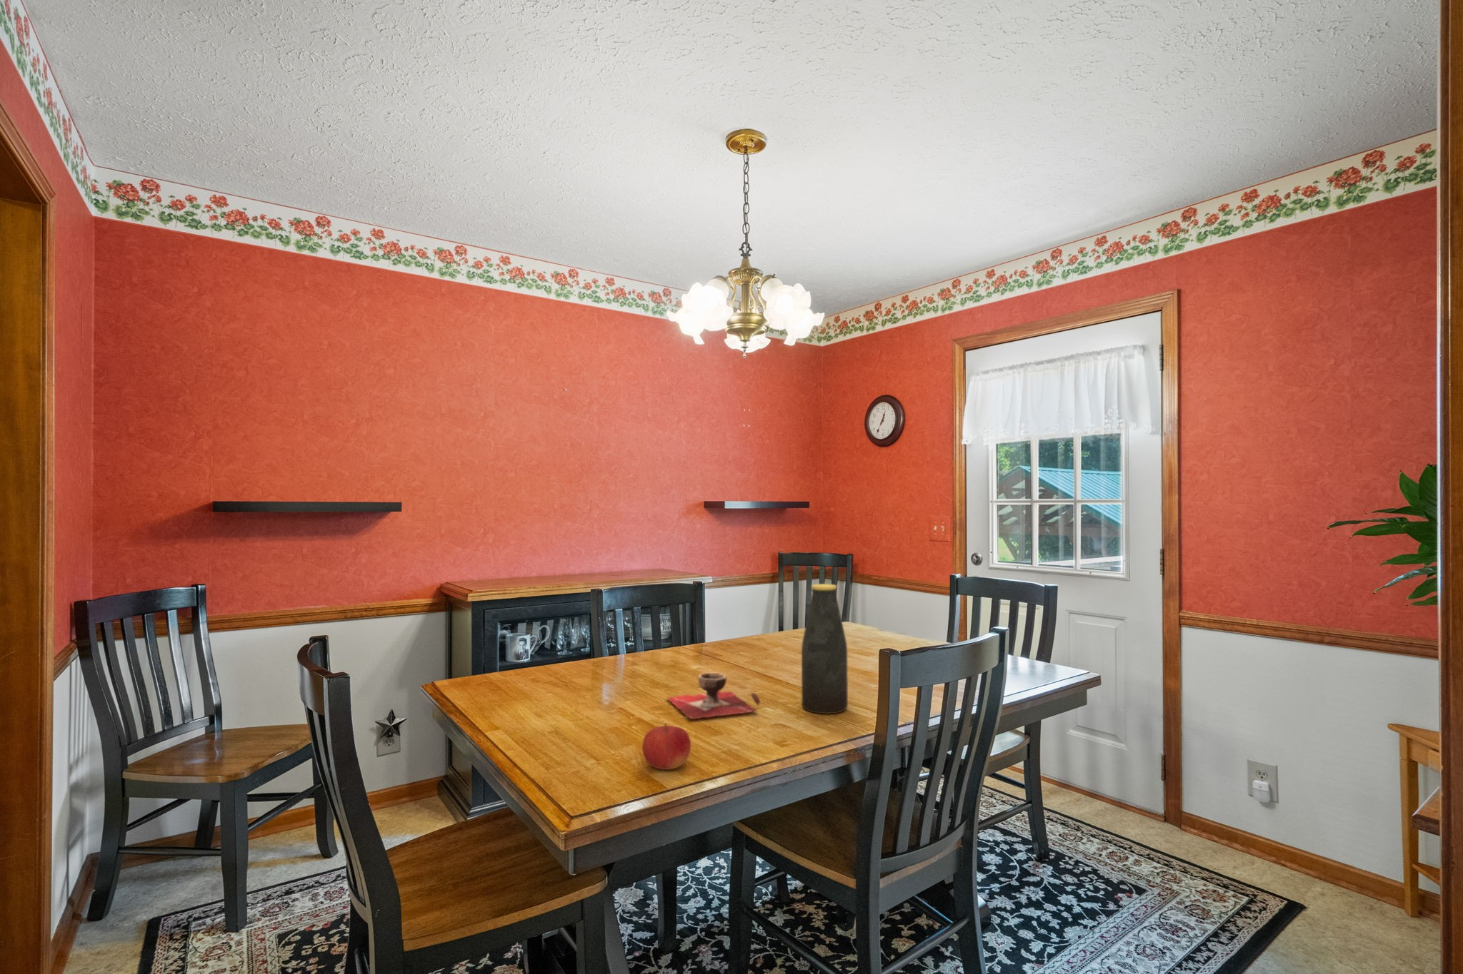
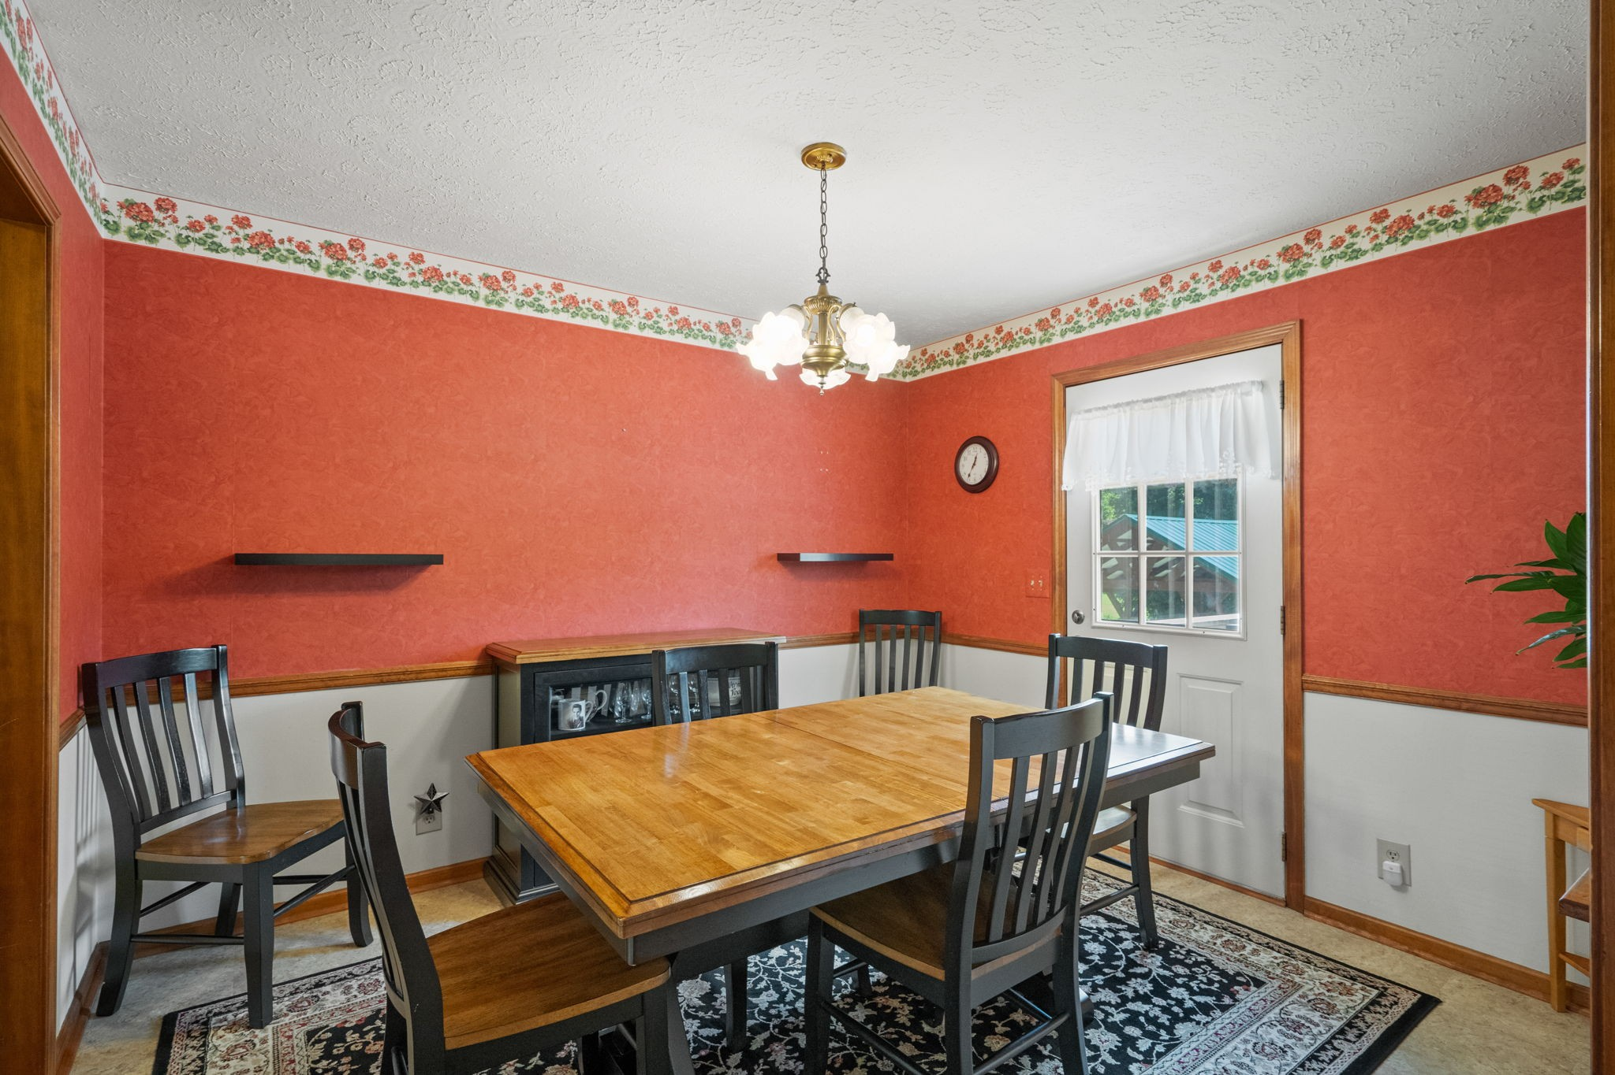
- bottle (825, 646)
- decorative bowl (711, 690)
- fruit (667, 745)
